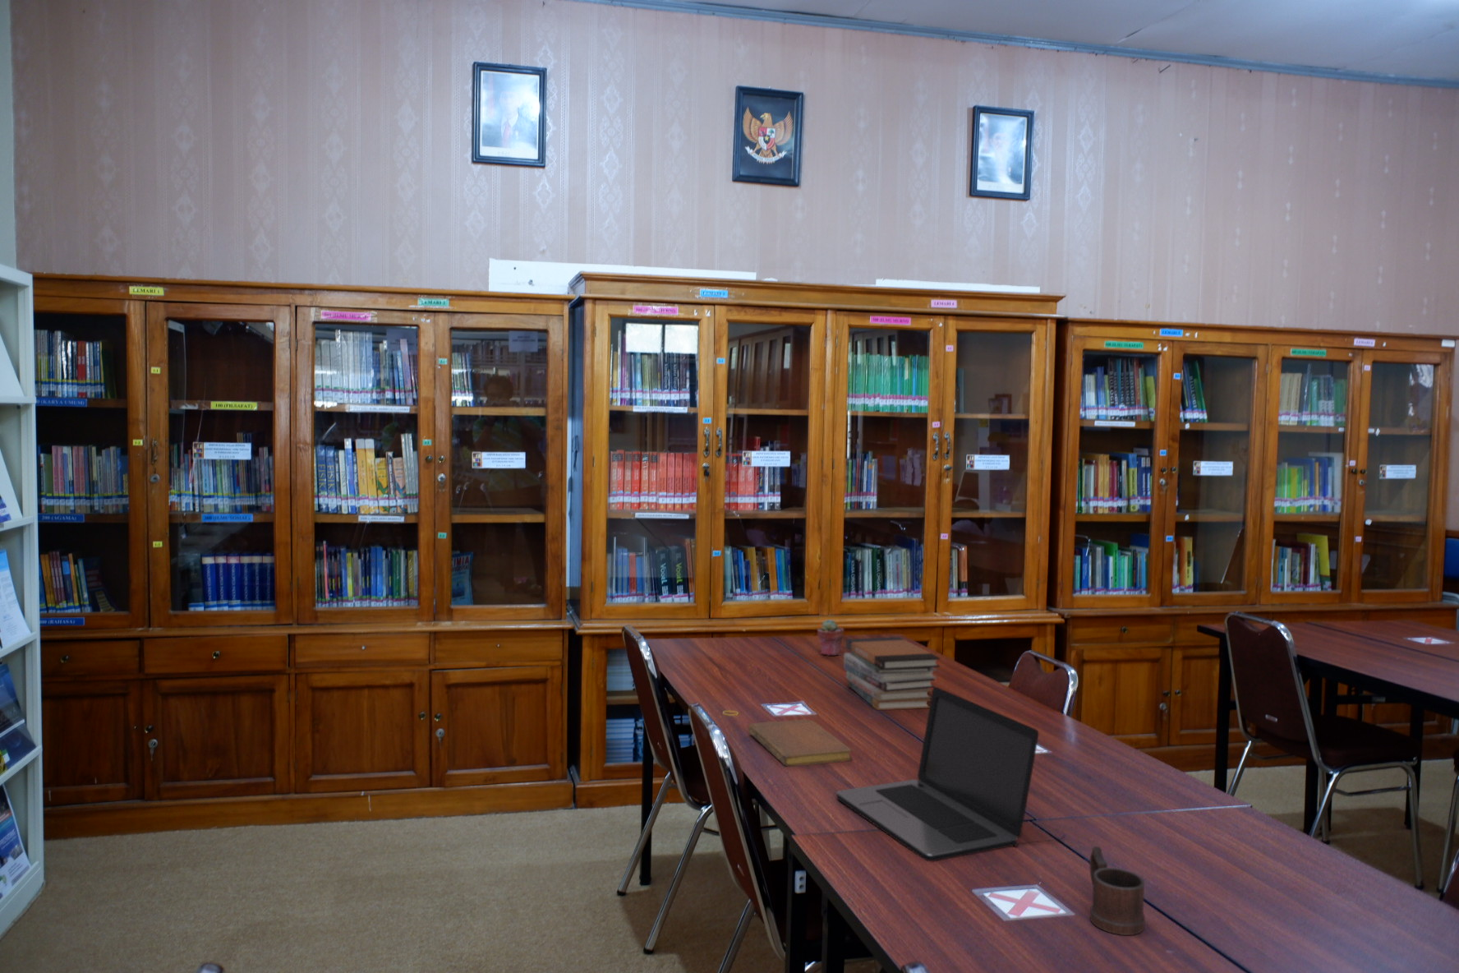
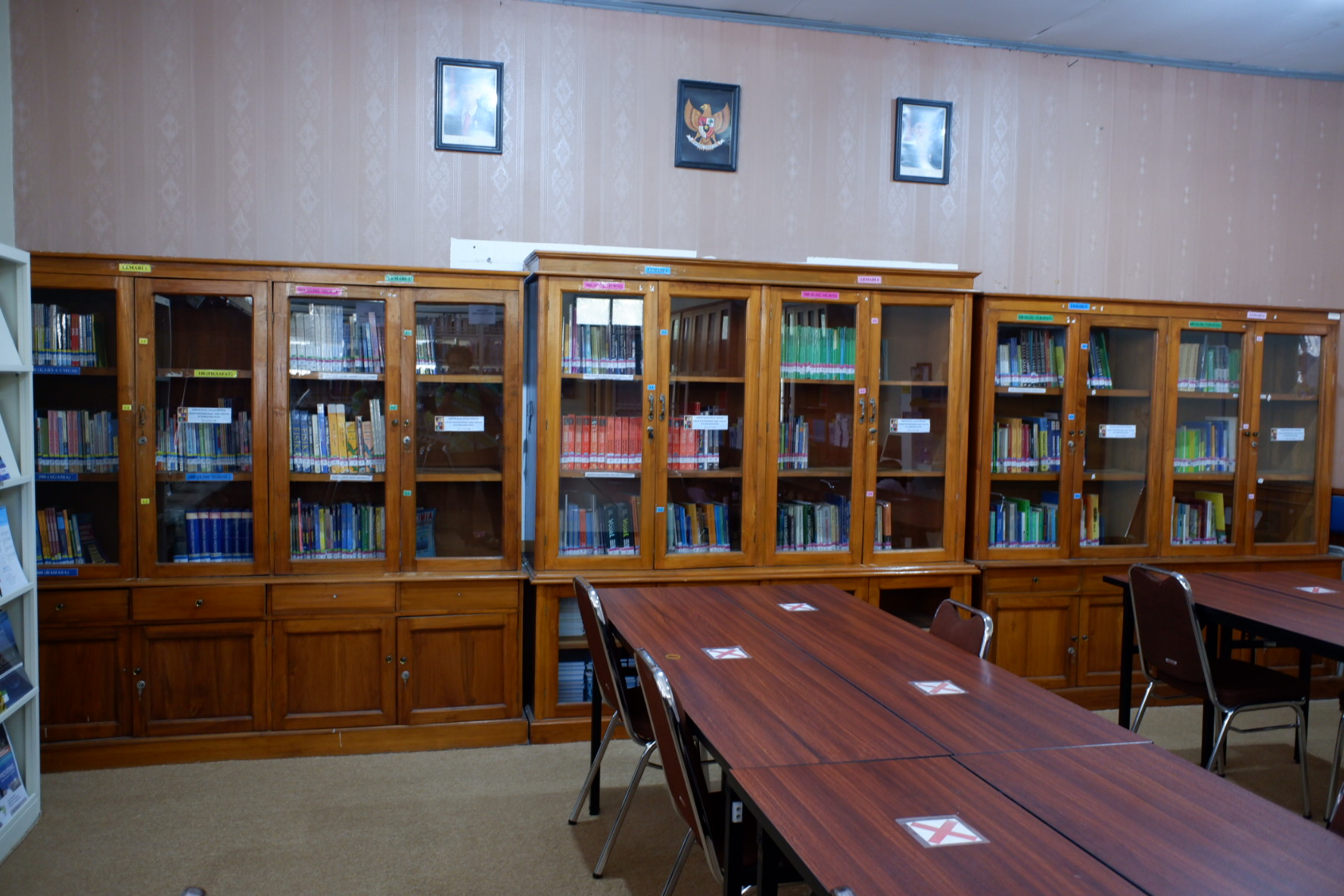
- mug (1111, 887)
- laptop (948, 764)
- potted succulent (829, 636)
- book stack (889, 671)
- notebook (798, 742)
